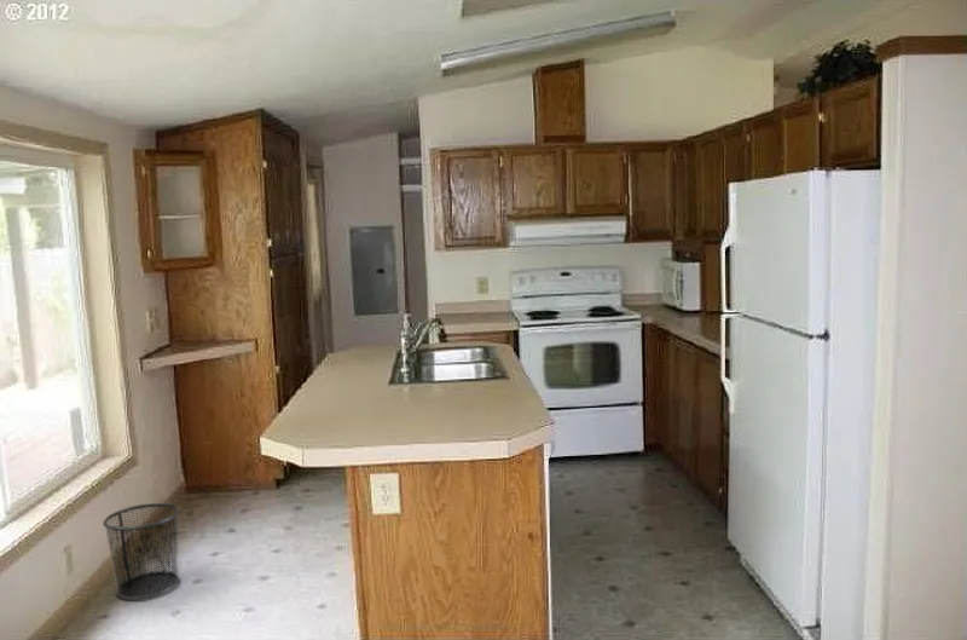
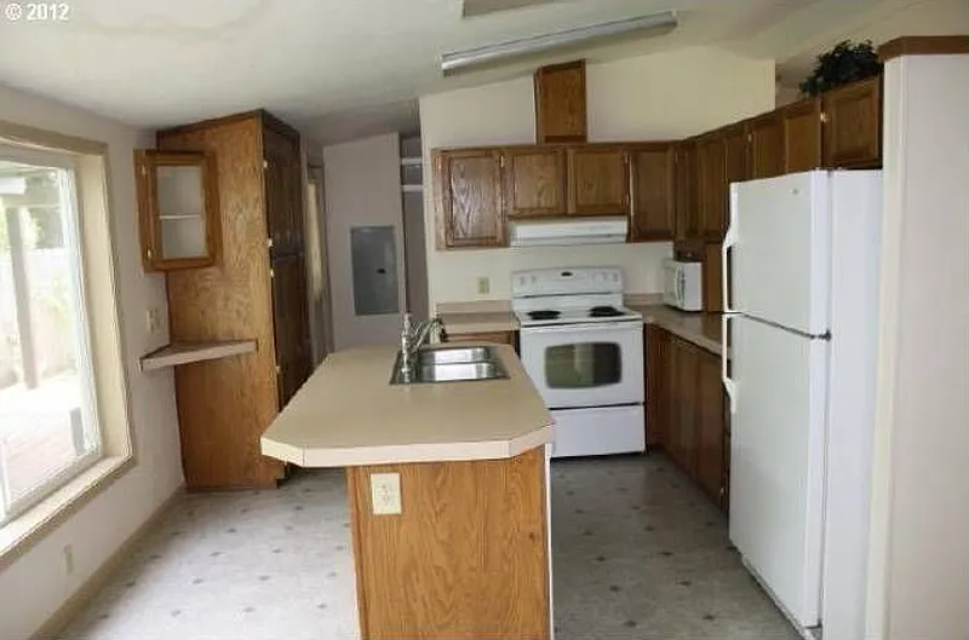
- waste bin (145, 550)
